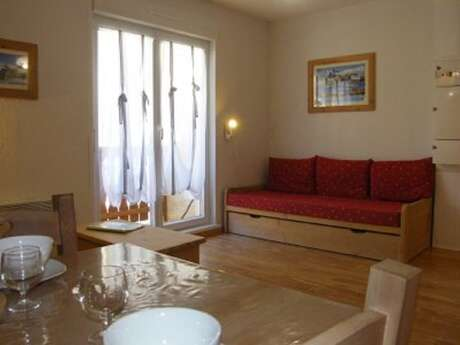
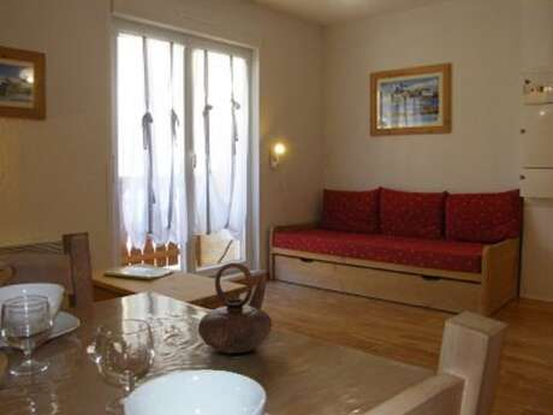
+ teapot (240, 302)
